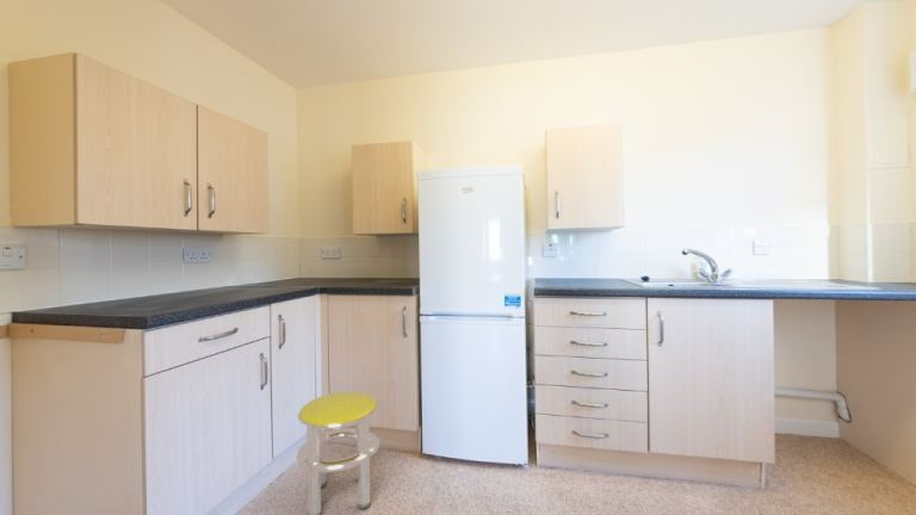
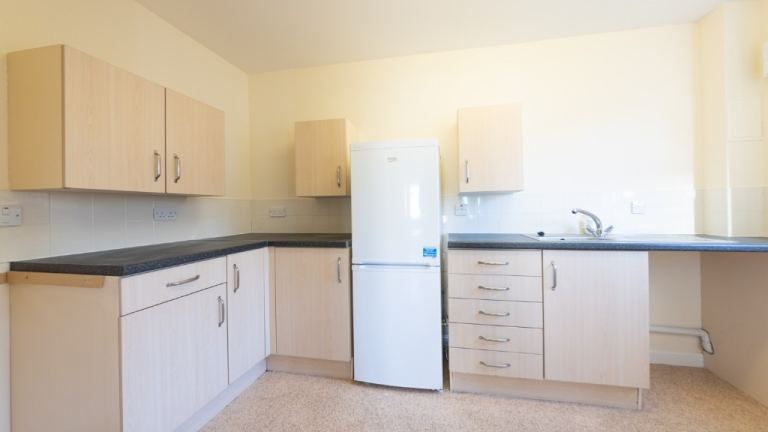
- stool (339, 438)
